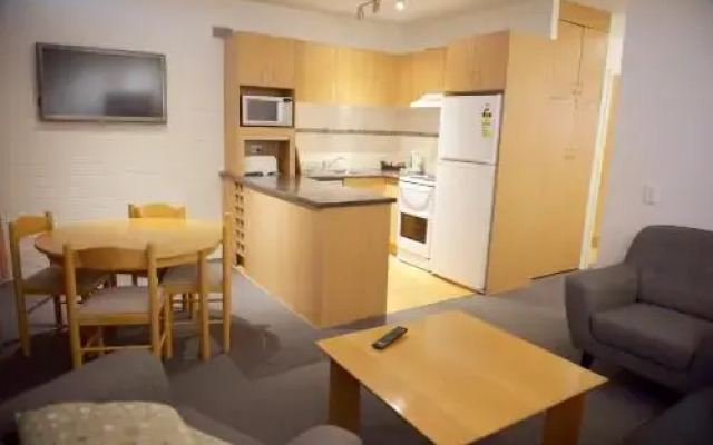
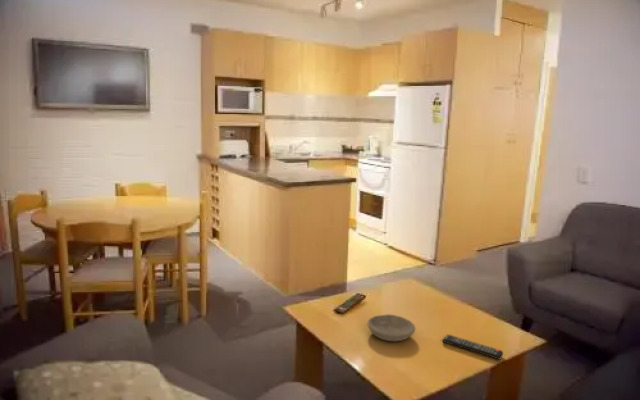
+ bowl (390, 329)
+ remote control (471, 346)
